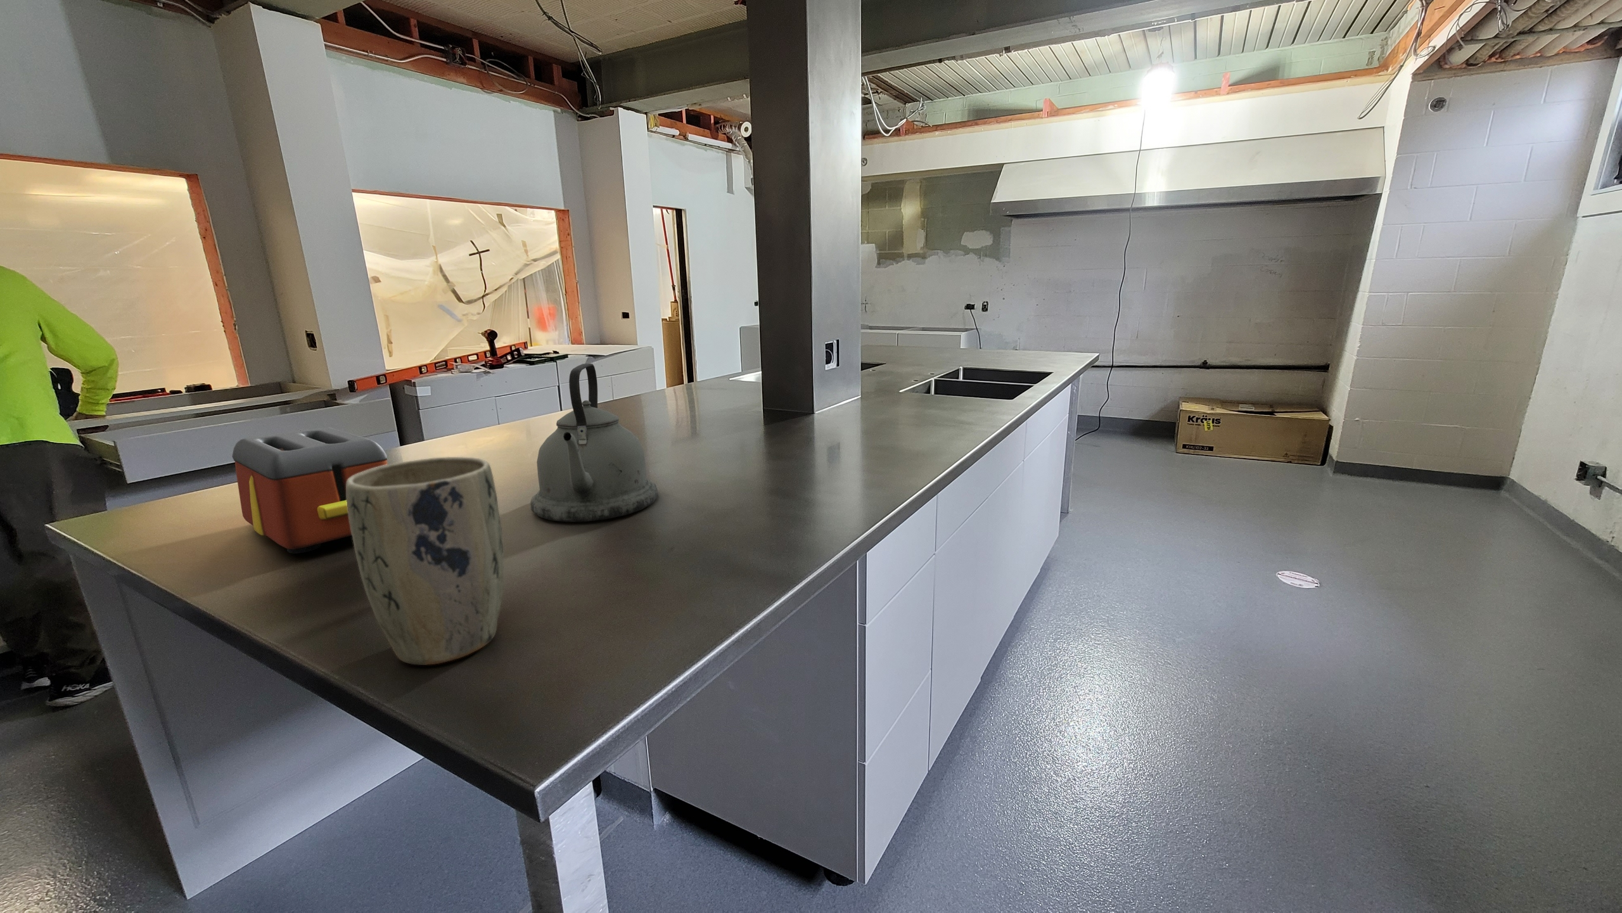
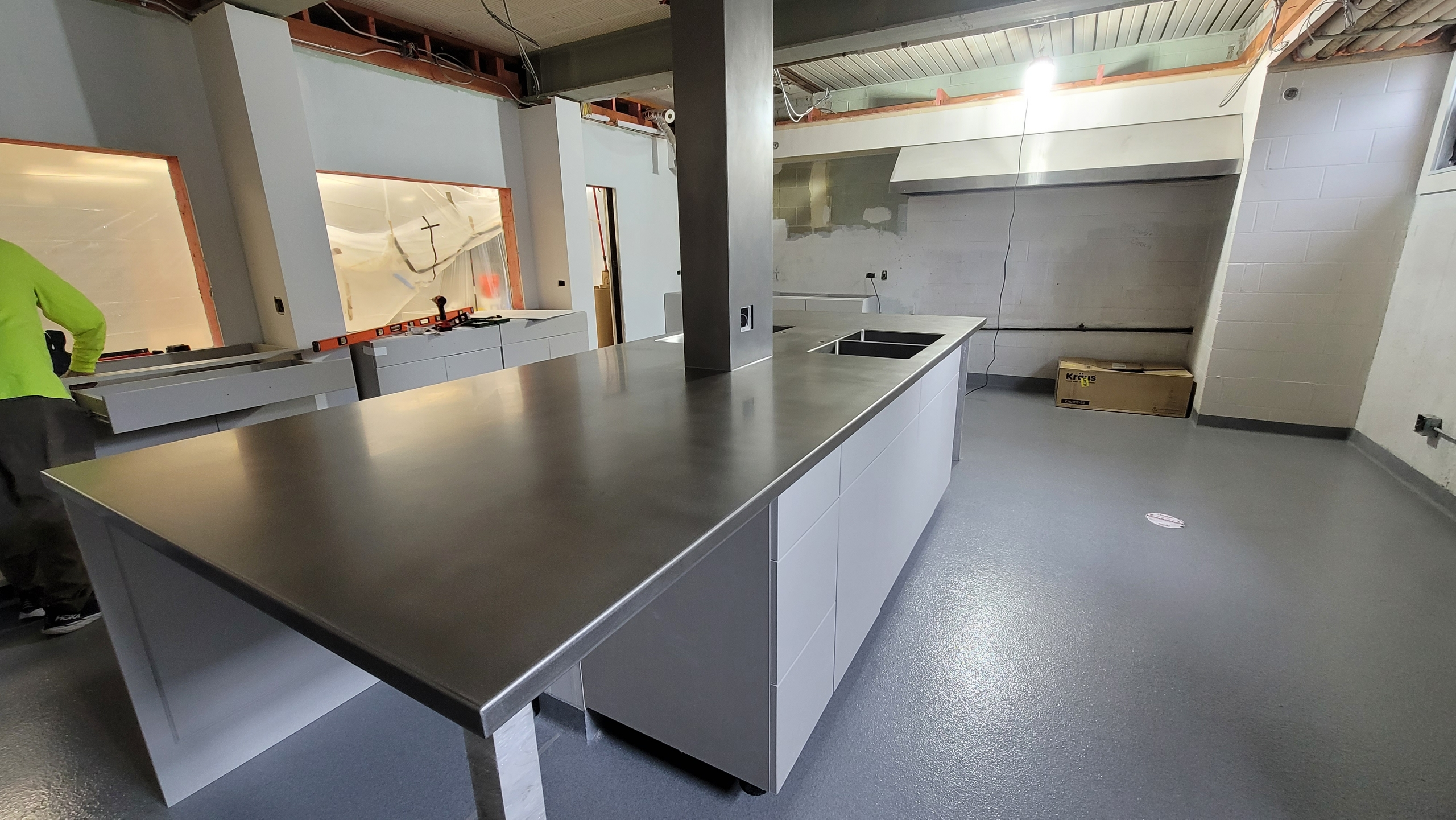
- kettle (592, 438)
- toaster (315, 484)
- plant pot (436, 559)
